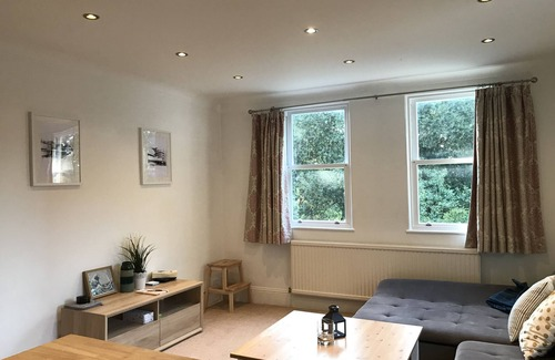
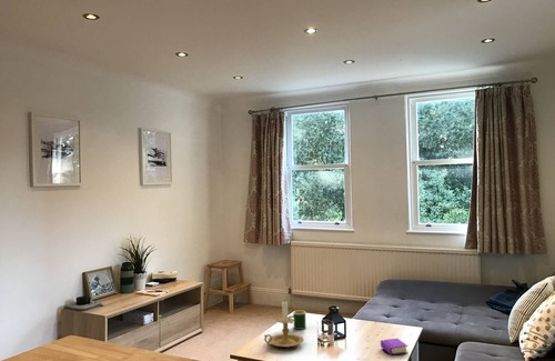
+ candle holder (284, 322)
+ book (394, 345)
+ mug (296, 320)
